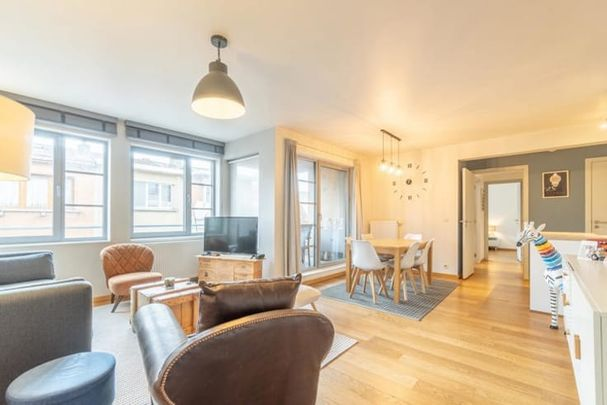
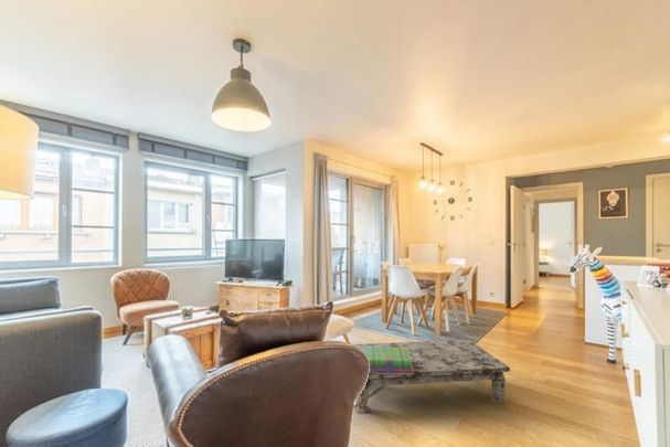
+ coffee table (422, 373)
+ stack of books (386, 359)
